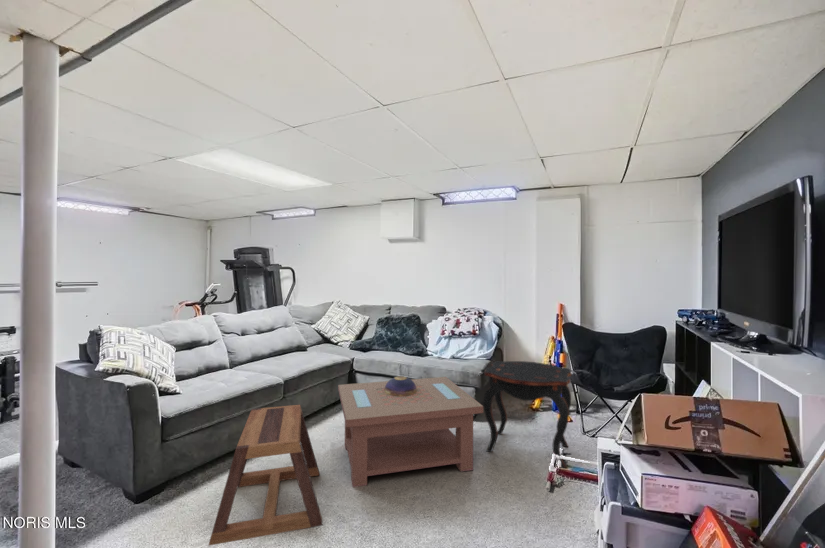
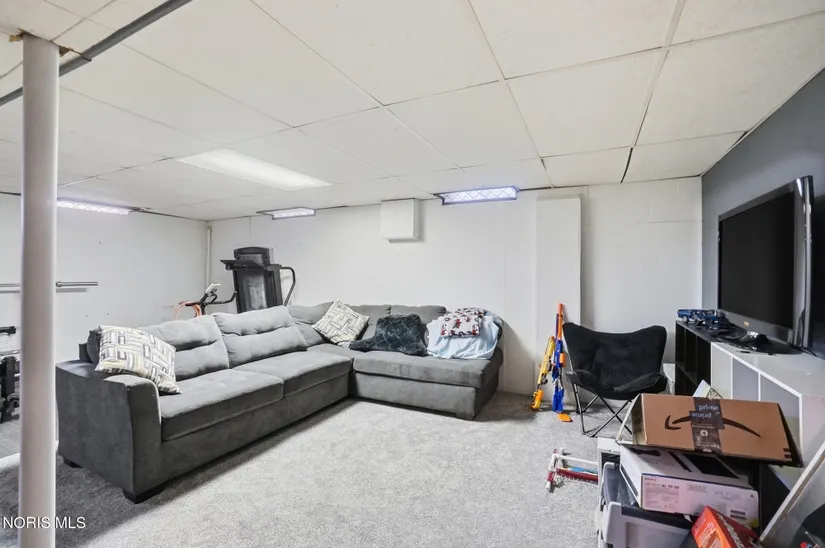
- side table (526, 400)
- stool (275, 468)
- decorative bowl (400, 383)
- coffee table (404, 425)
